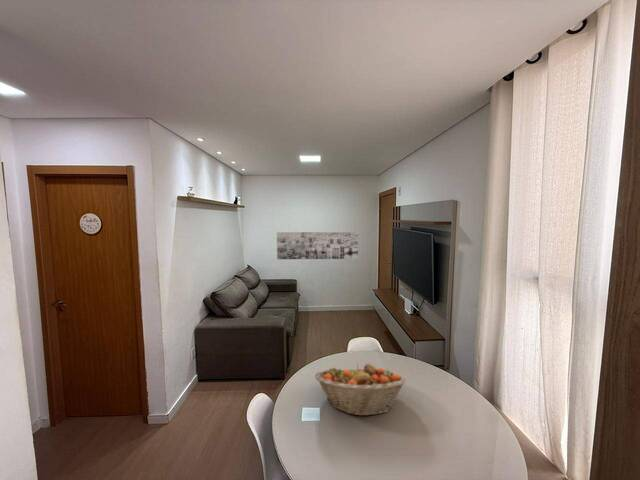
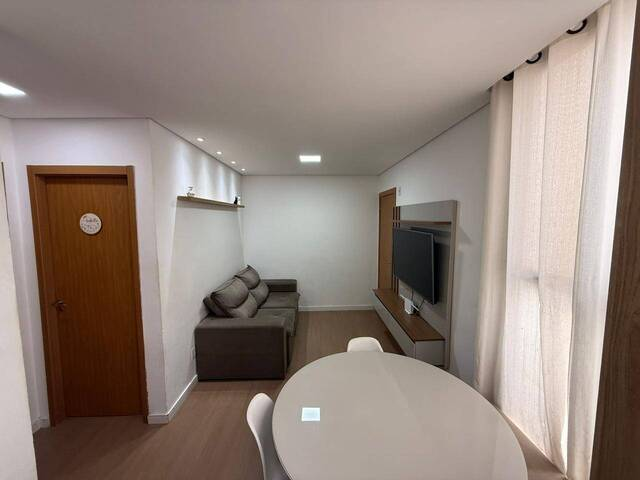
- fruit basket (359, 383)
- wall art (317, 245)
